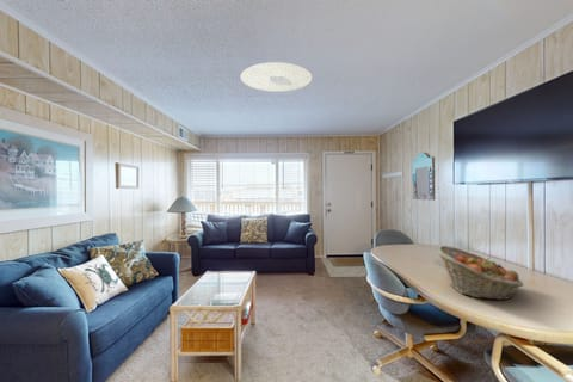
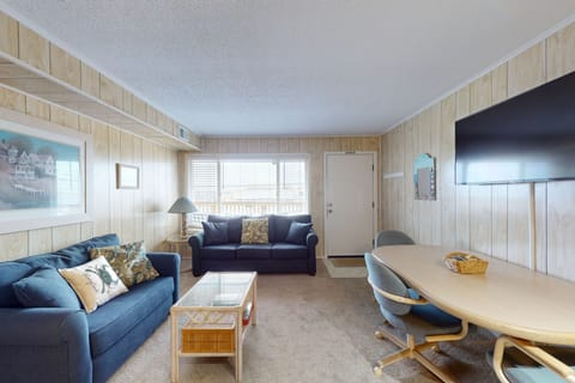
- ceiling light (276, 75)
- fruit basket (475, 270)
